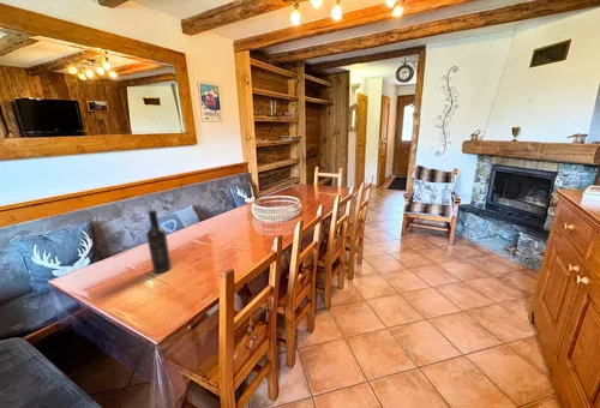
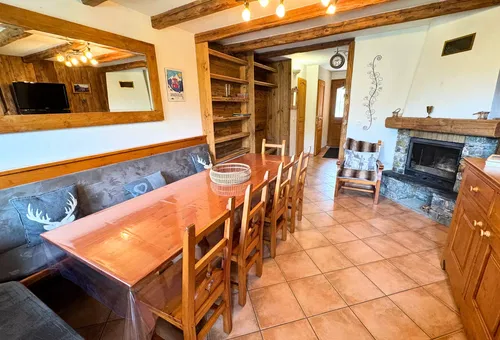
- wine bottle (157, 240)
